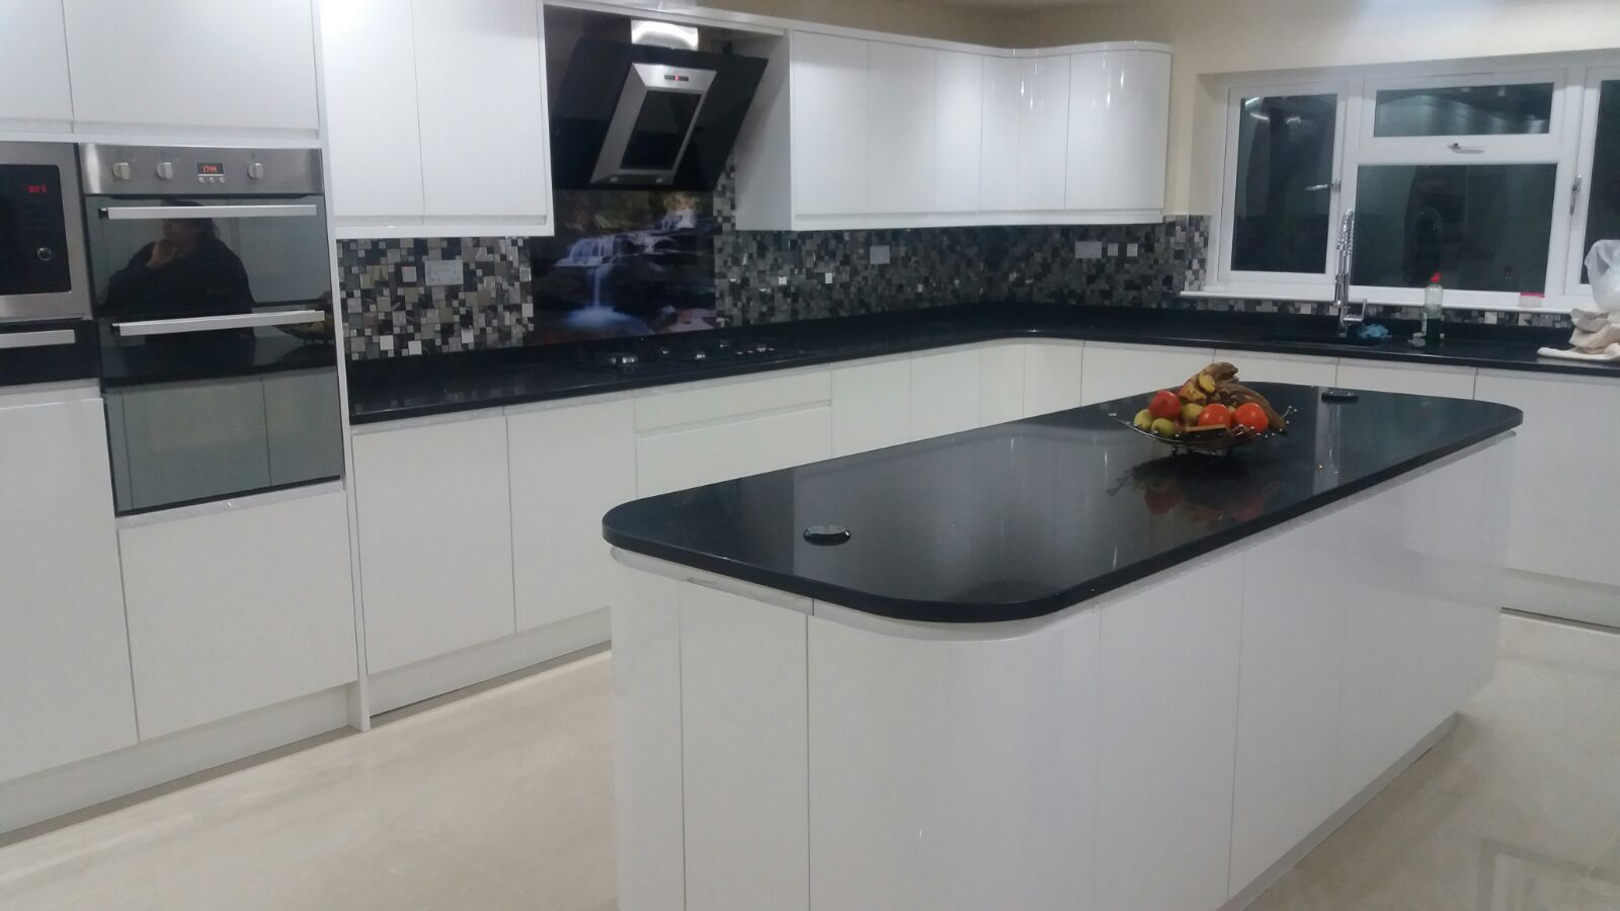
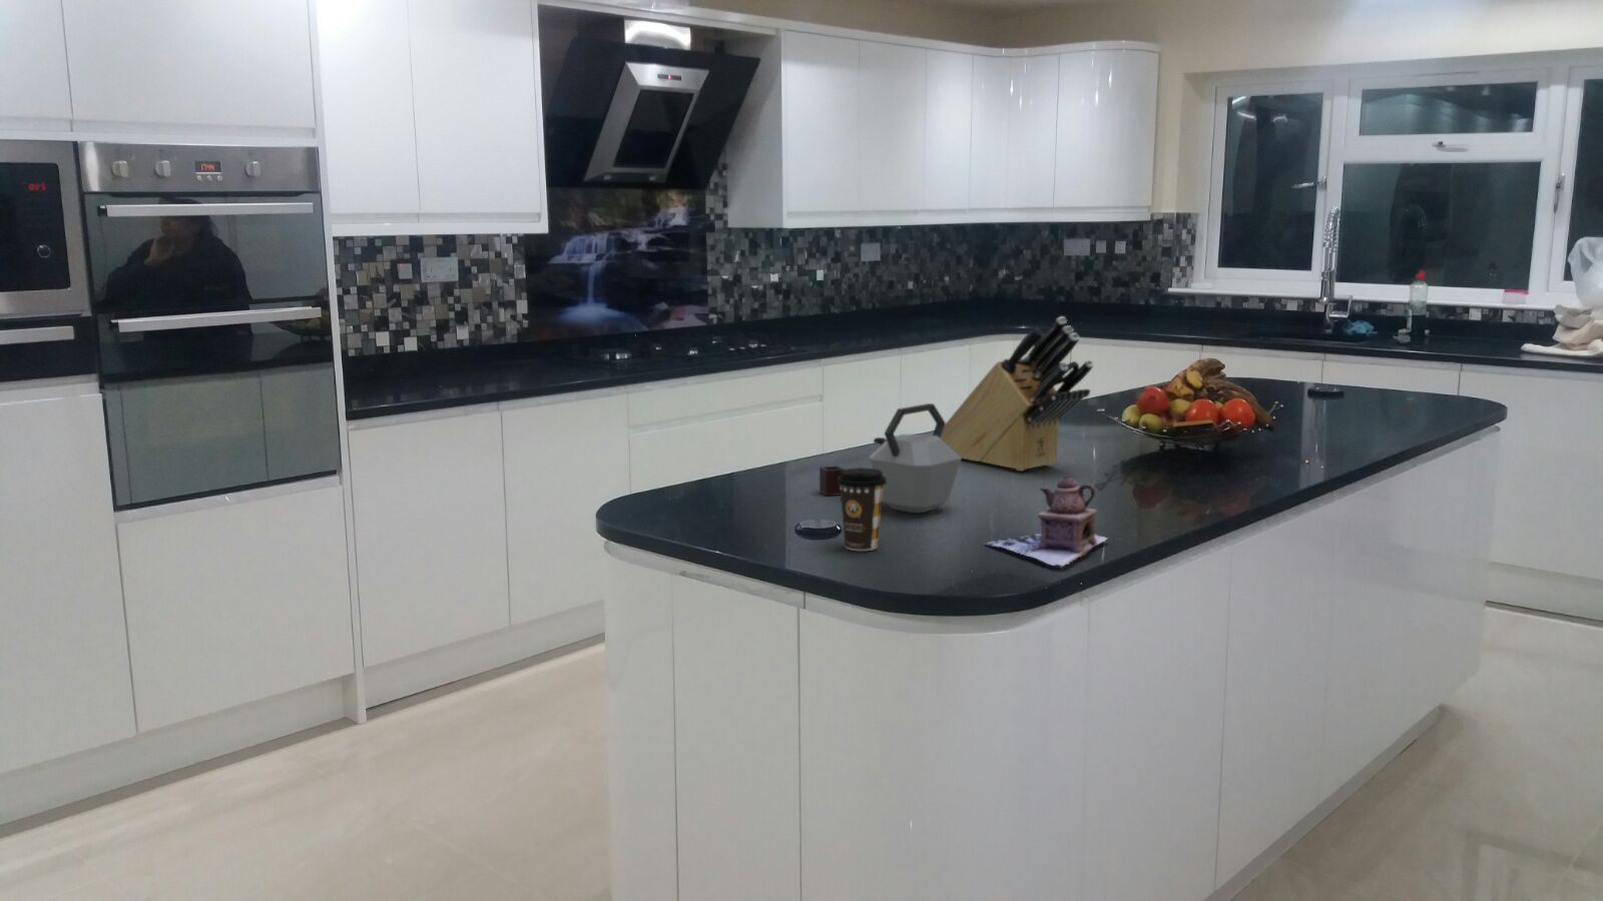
+ teapot (1062, 513)
+ knife block (1010, 389)
+ coffee cup (861, 508)
+ kettle (882, 452)
